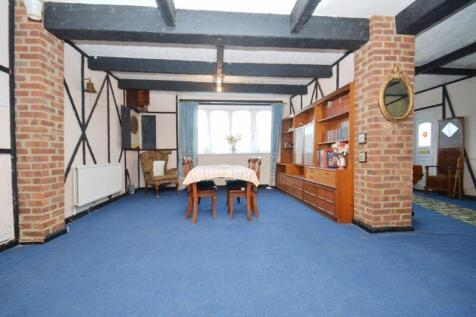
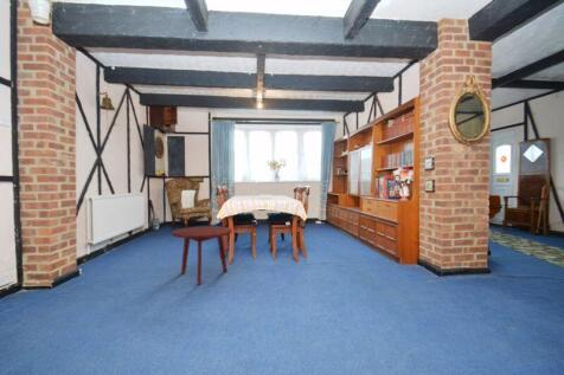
+ side table (200, 253)
